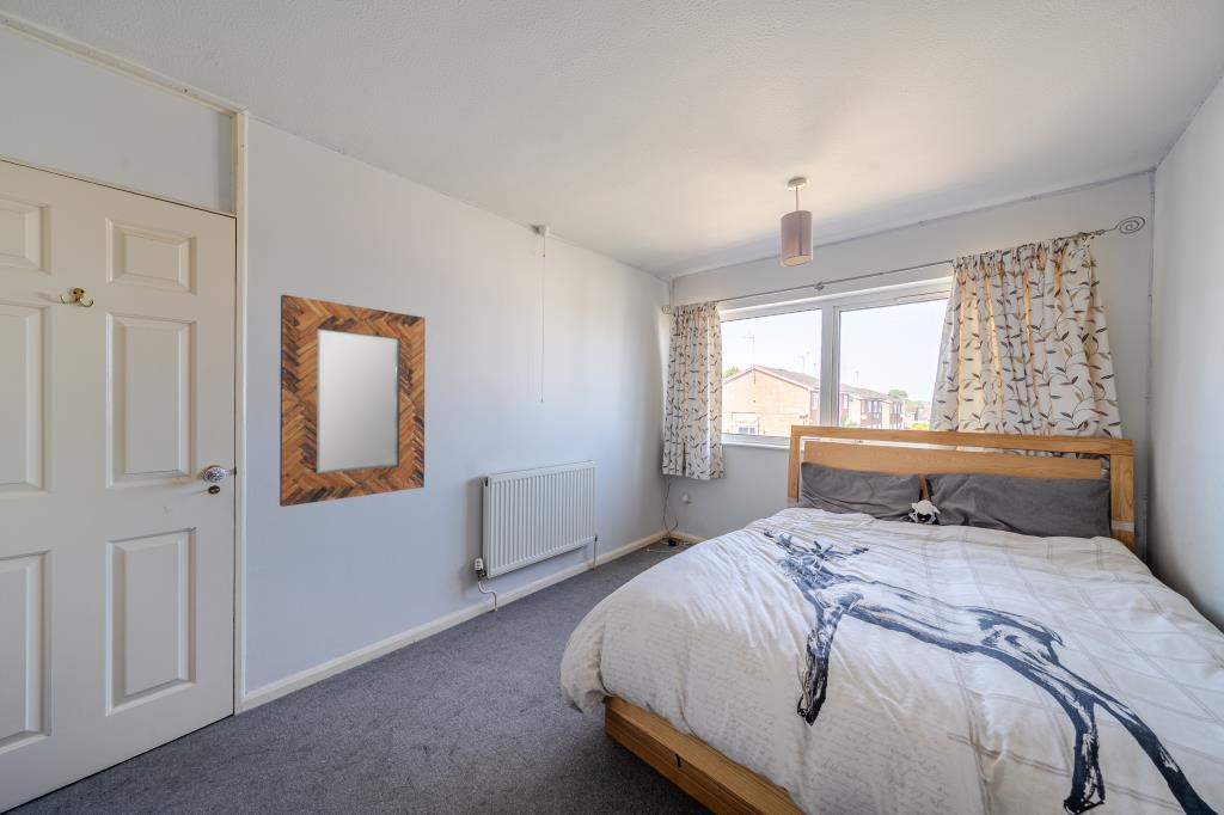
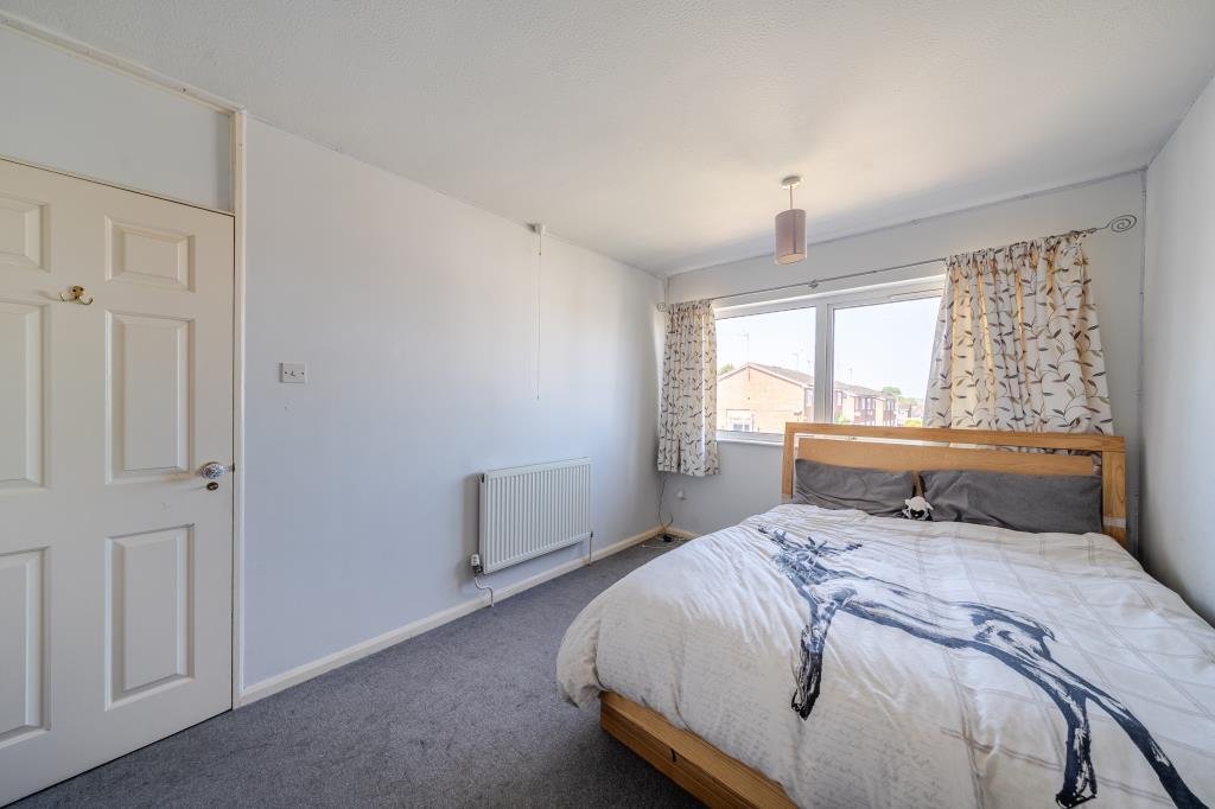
- home mirror (360, 402)
